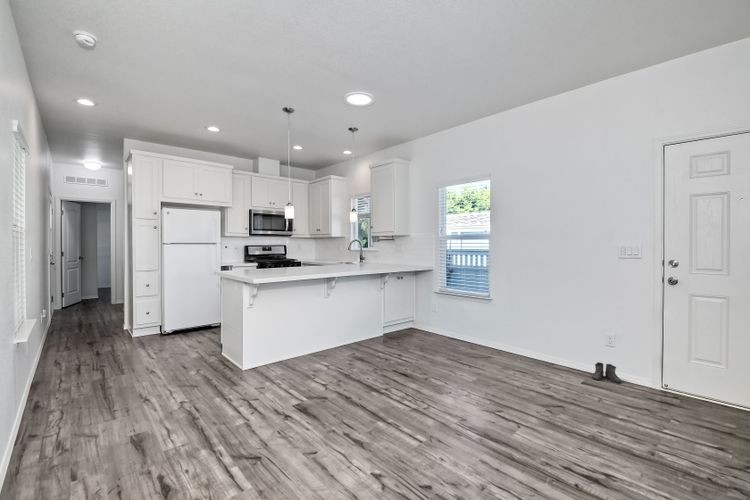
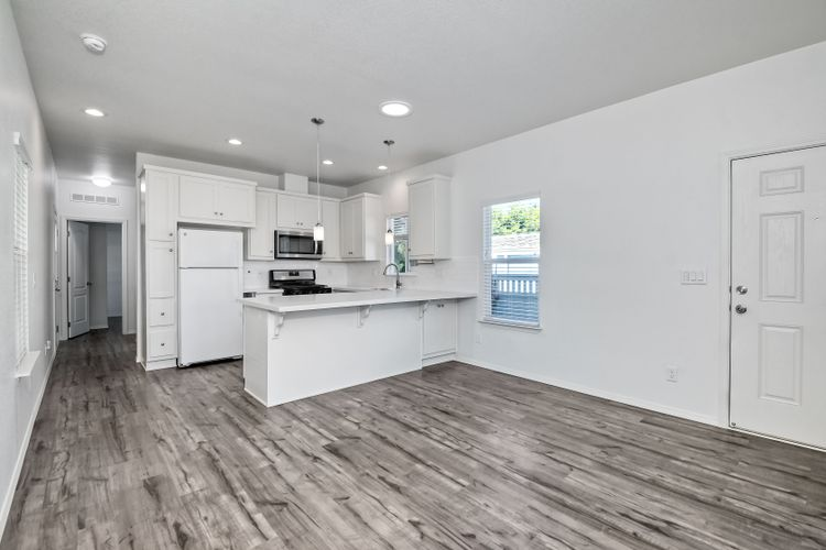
- boots (605, 371)
